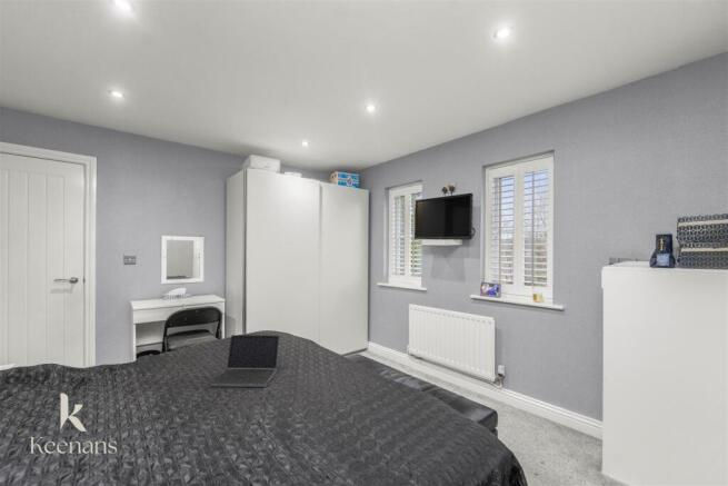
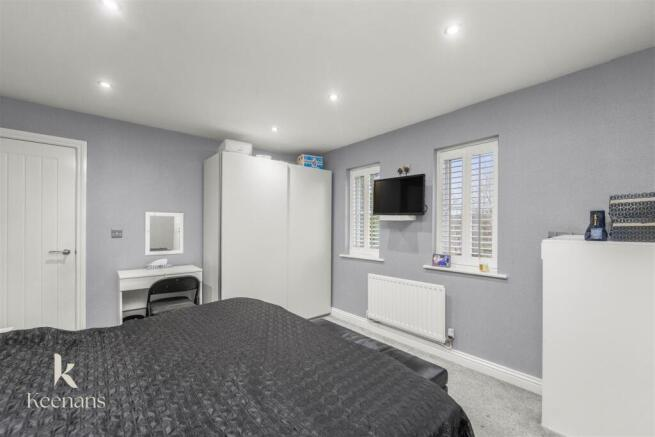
- laptop computer (247, 358)
